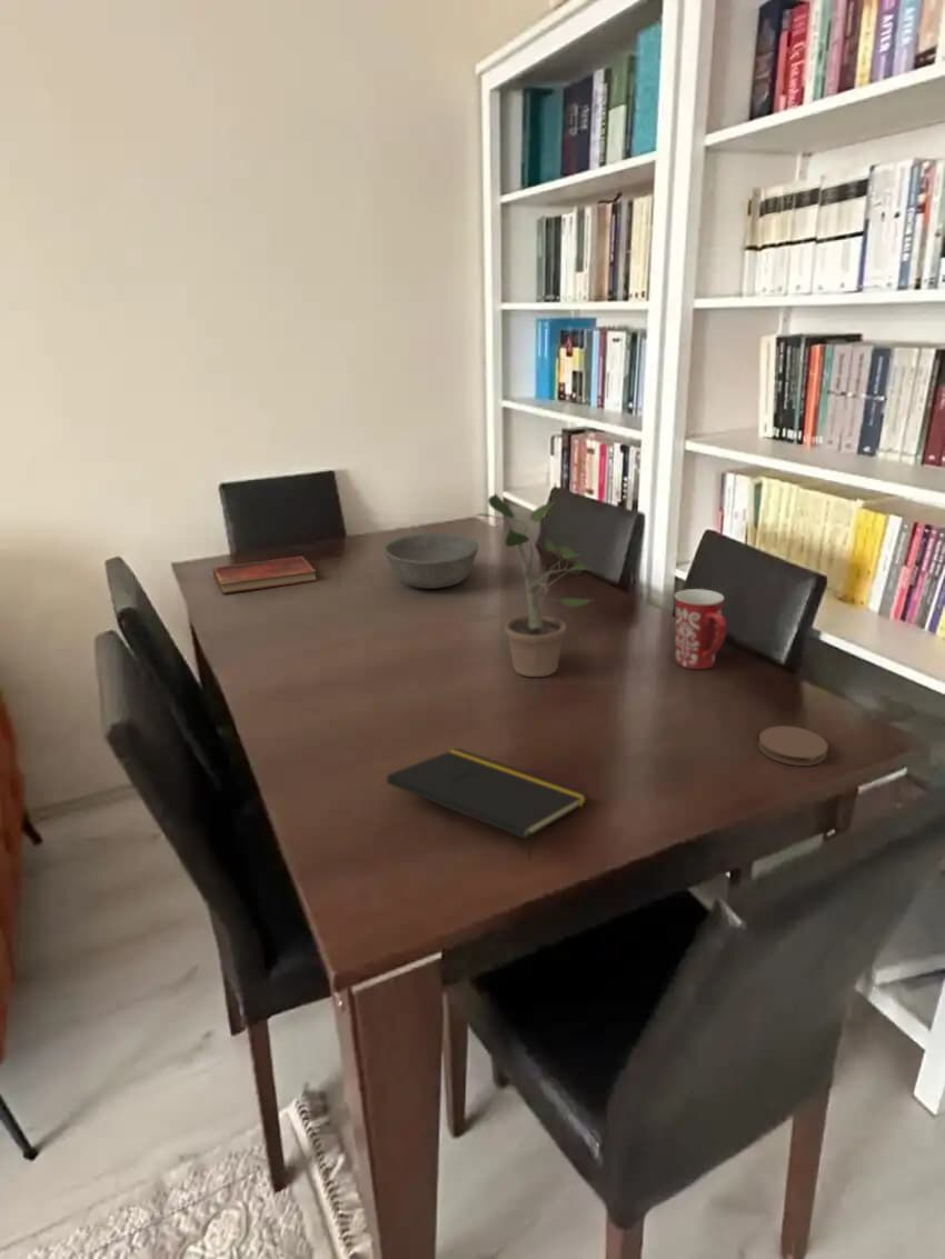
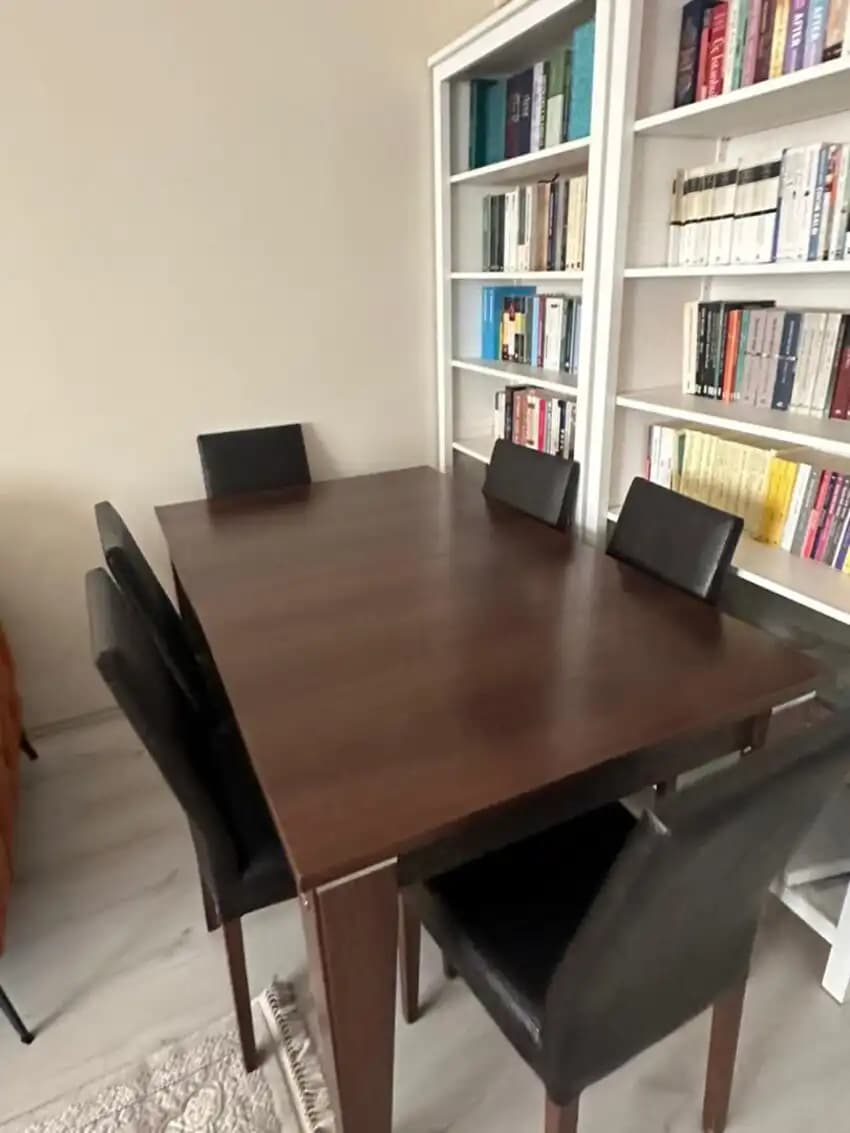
- notepad (487, 788)
- potted plant (536, 579)
- diary (263, 573)
- mug (702, 632)
- bowl (431, 563)
- coaster (793, 745)
